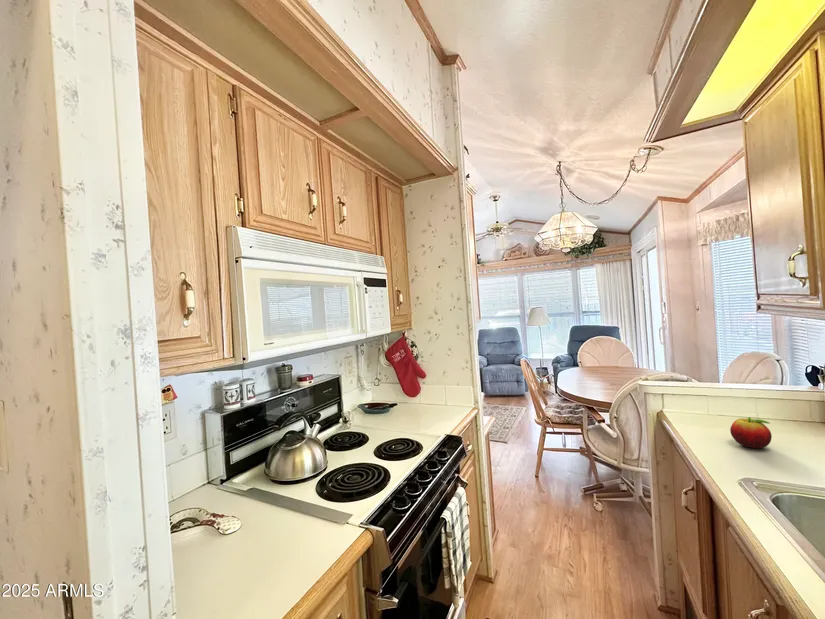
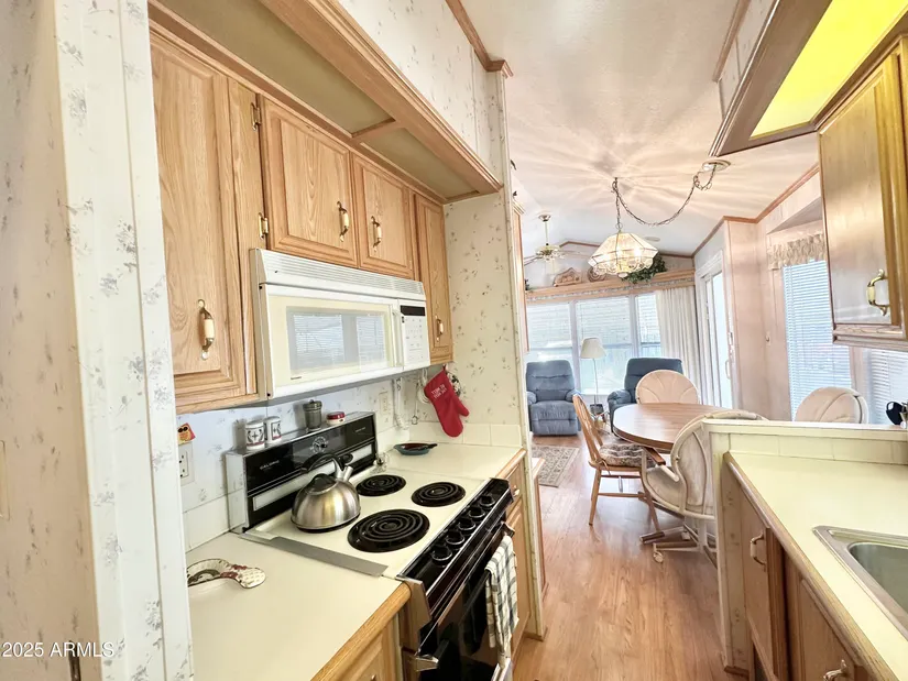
- fruit (750, 431)
